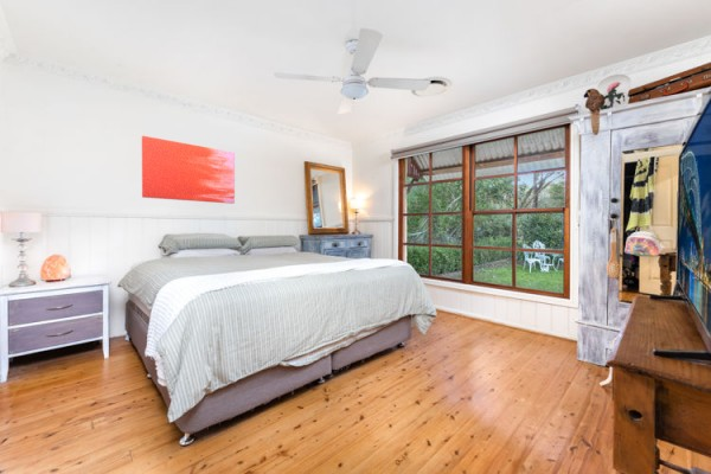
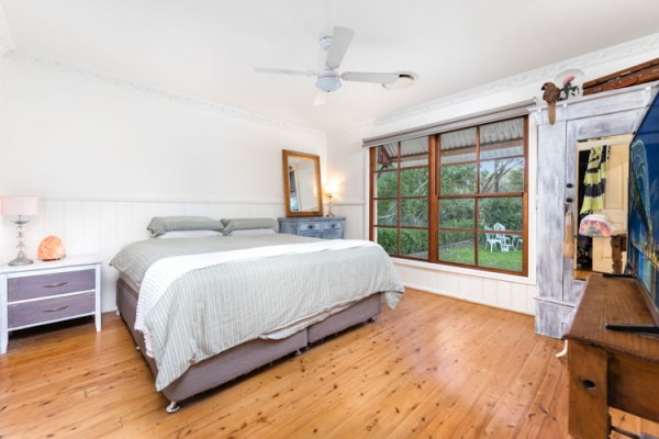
- wall art (192, 172)
